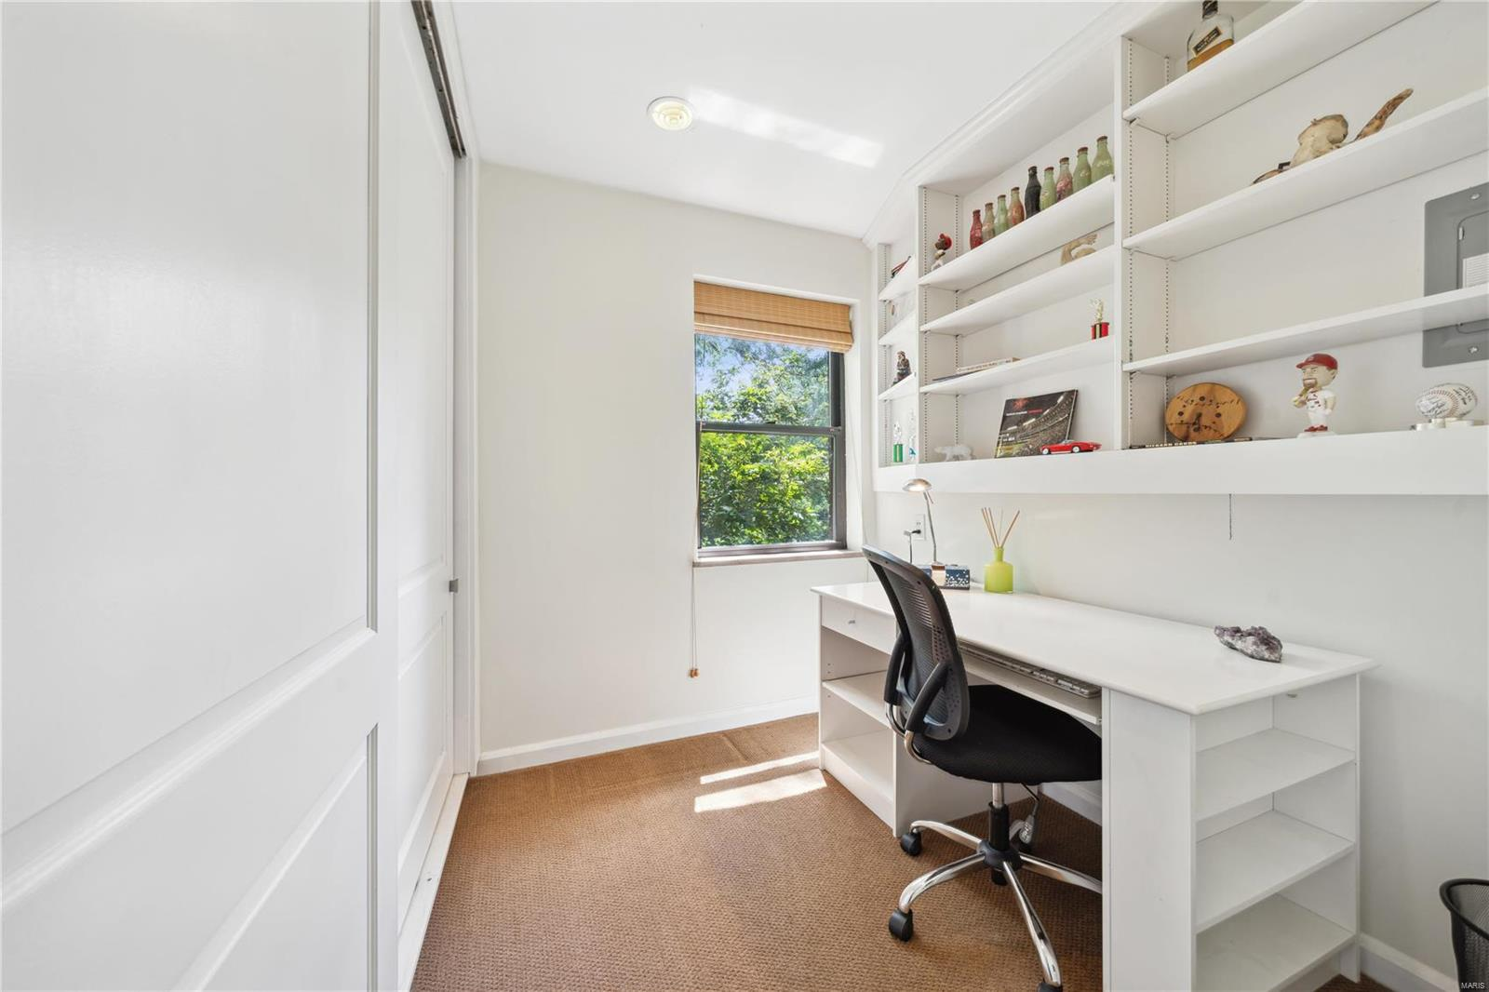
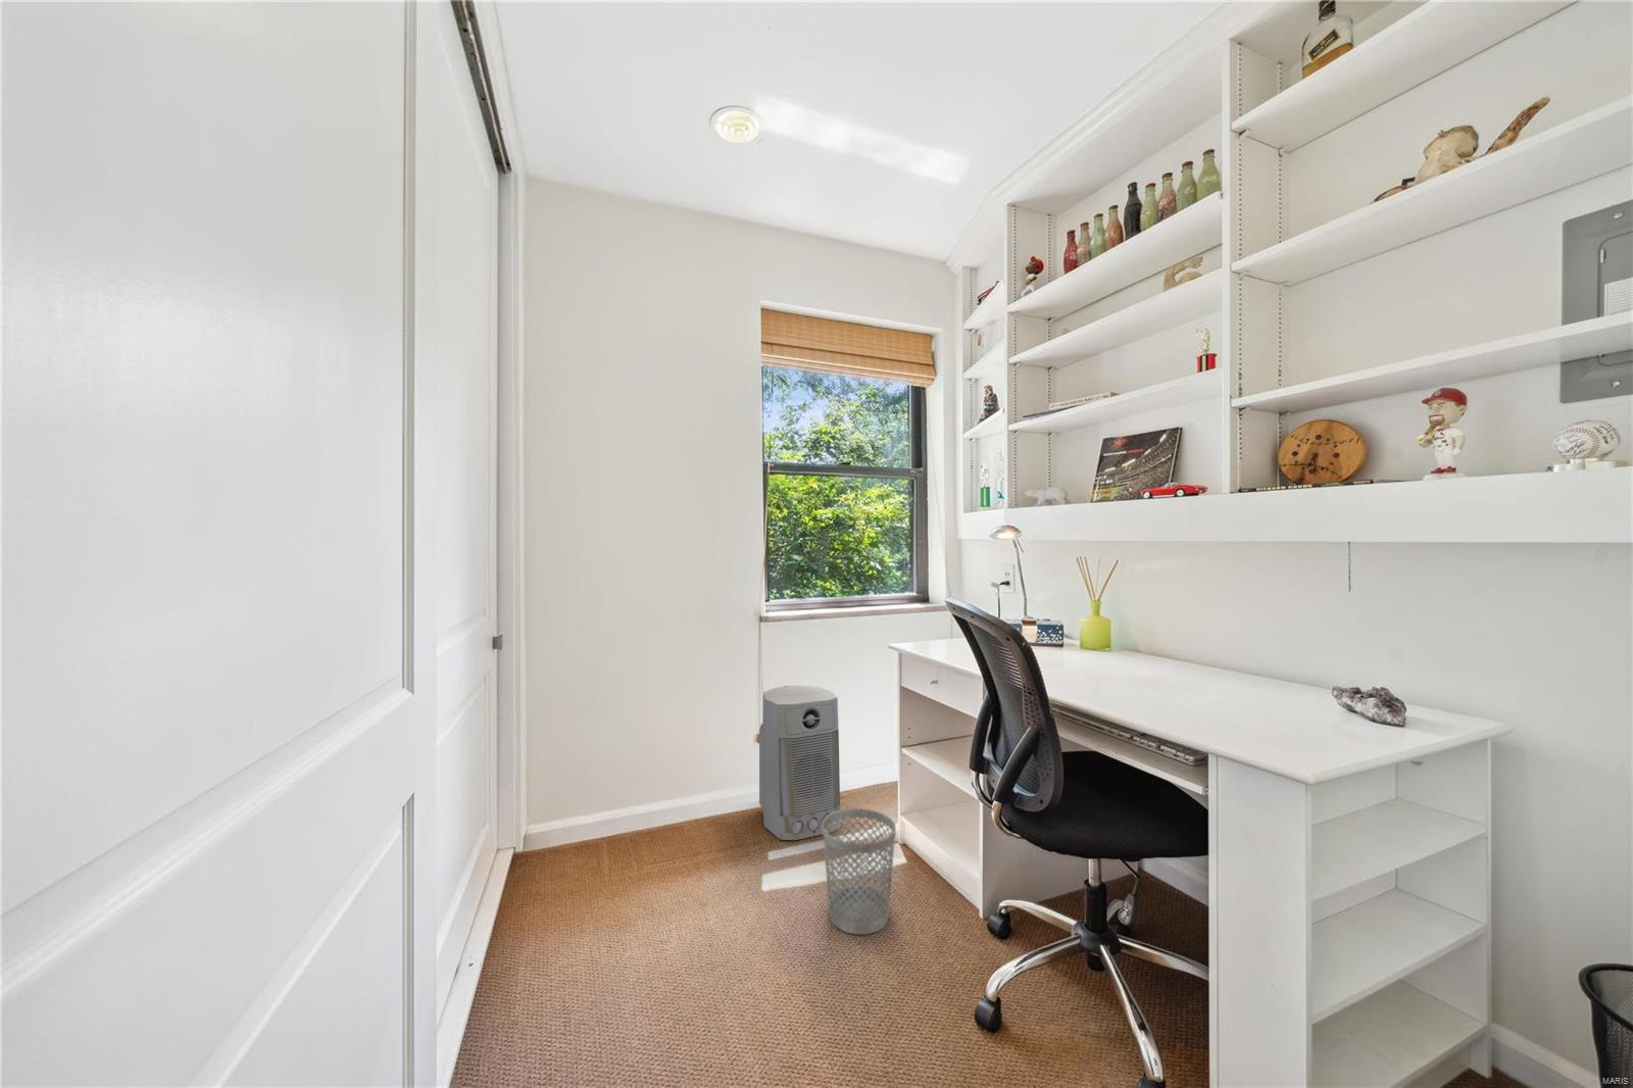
+ air purifier (798, 755)
+ wastebasket (860, 871)
